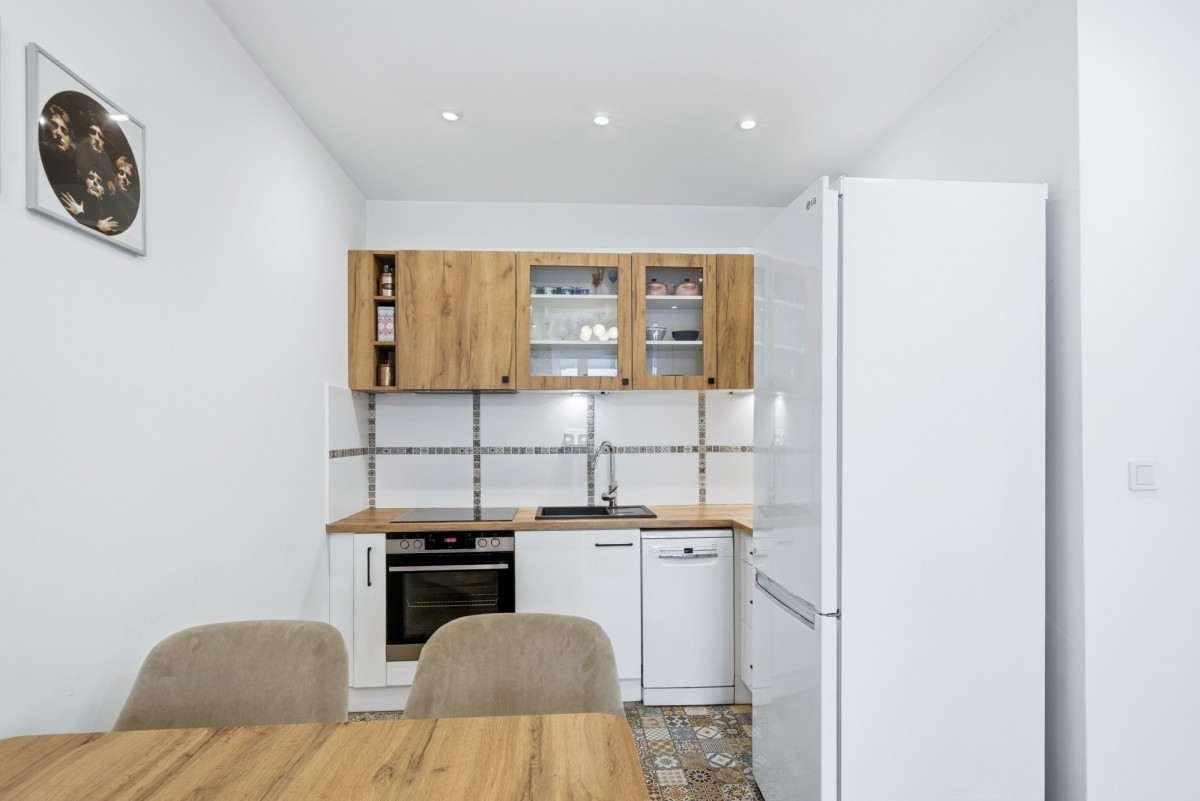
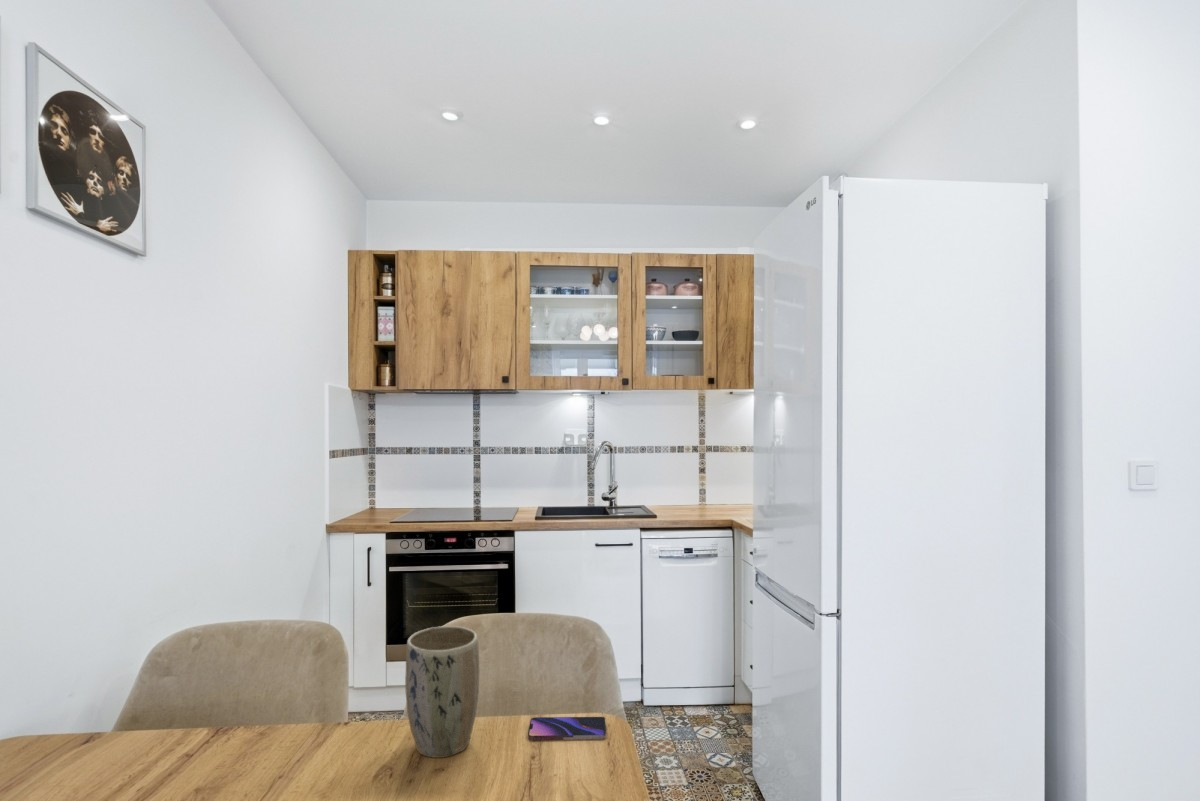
+ plant pot (442, 690)
+ smartphone (567, 728)
